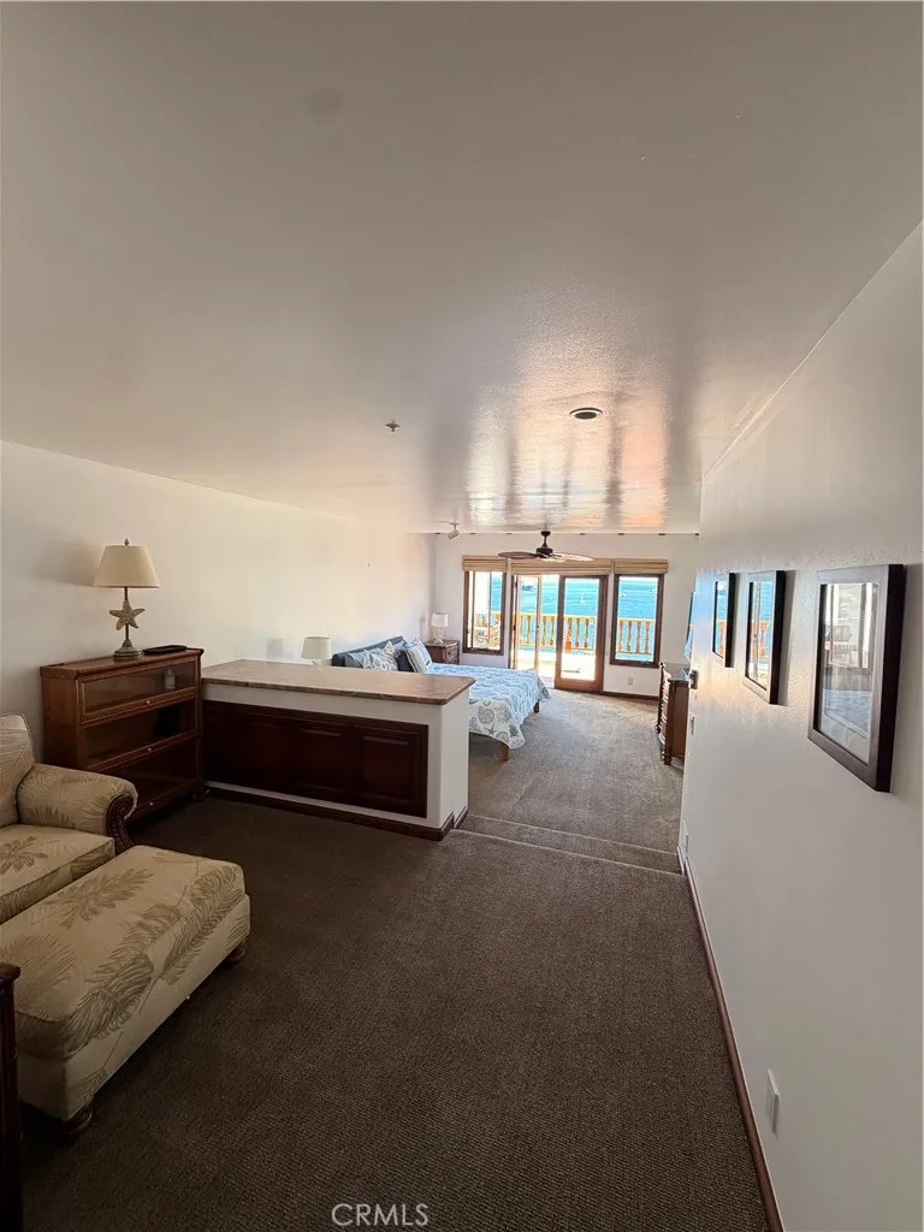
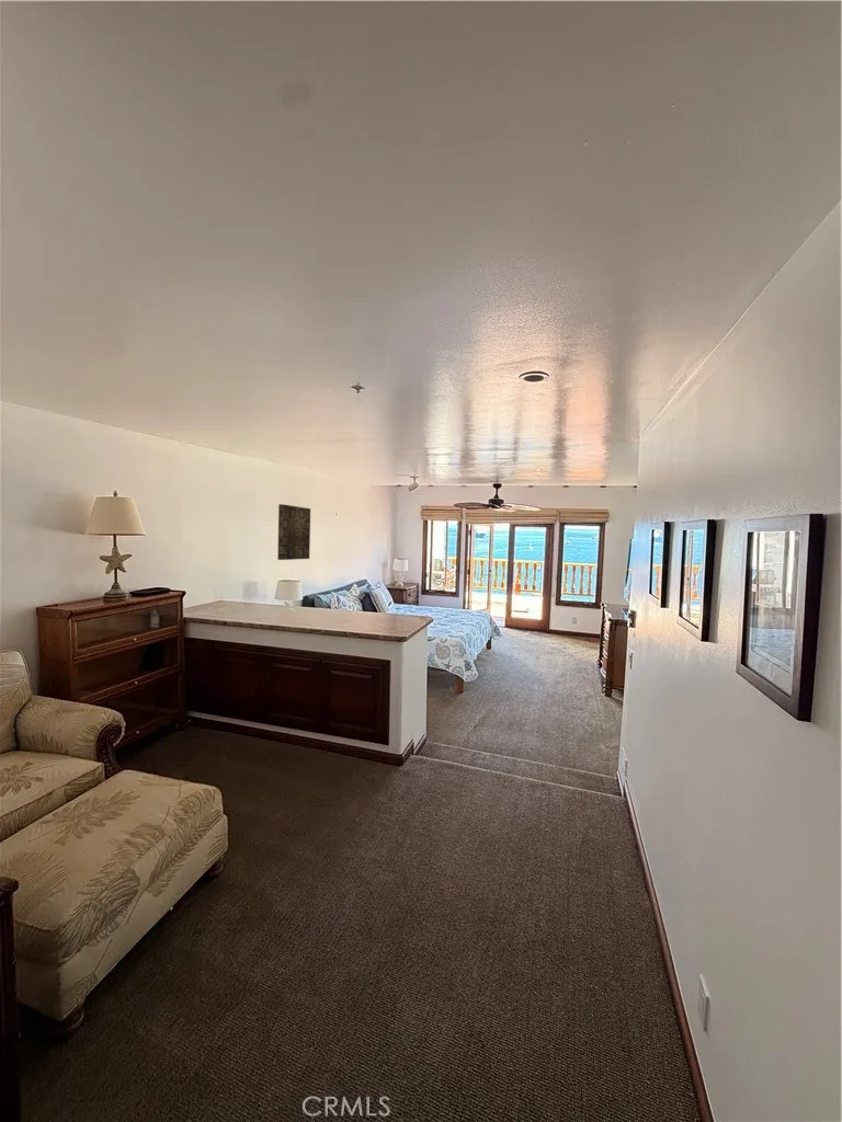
+ wall art (295, 533)
